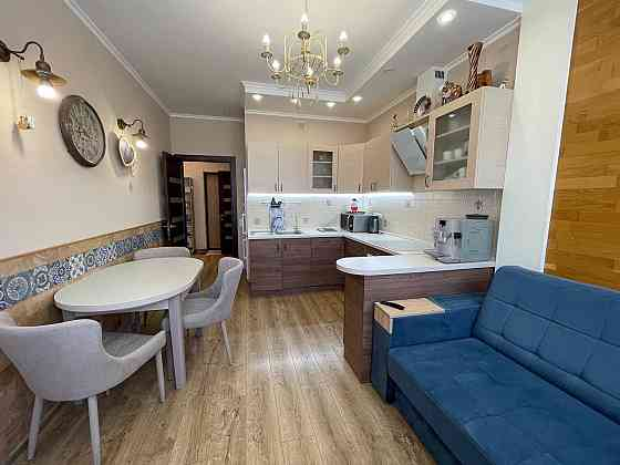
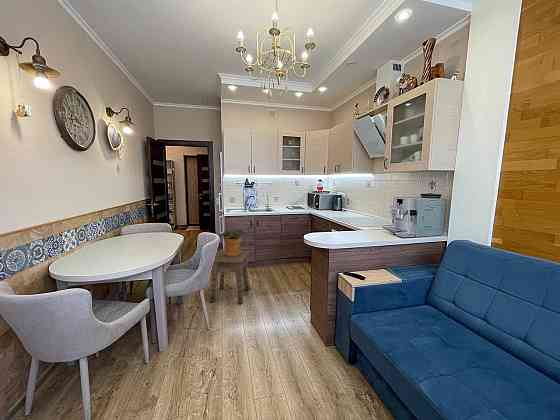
+ side table (230, 271)
+ potted plant (230, 242)
